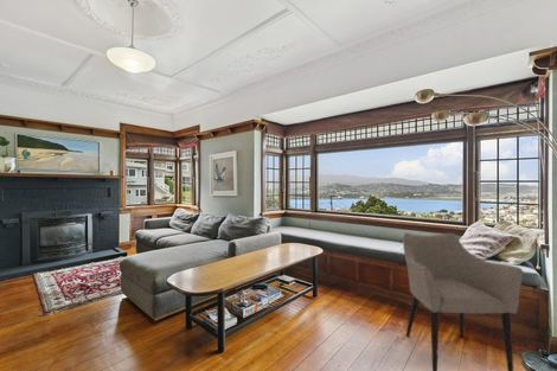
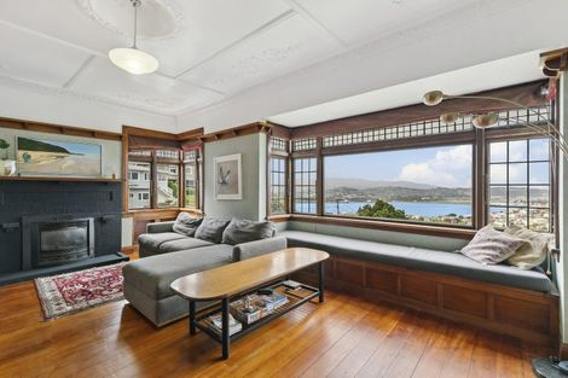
- armchair (447, 293)
